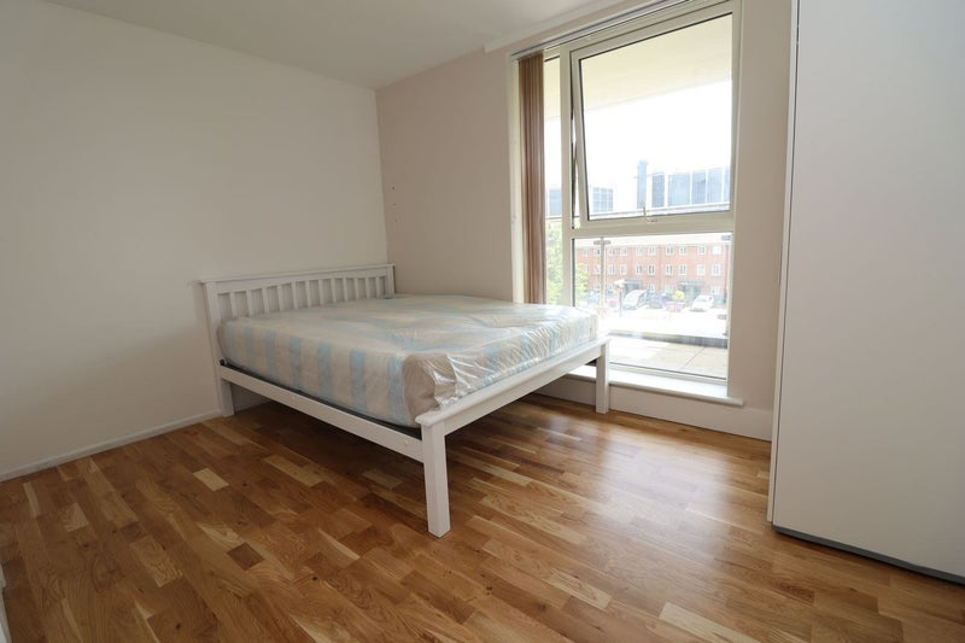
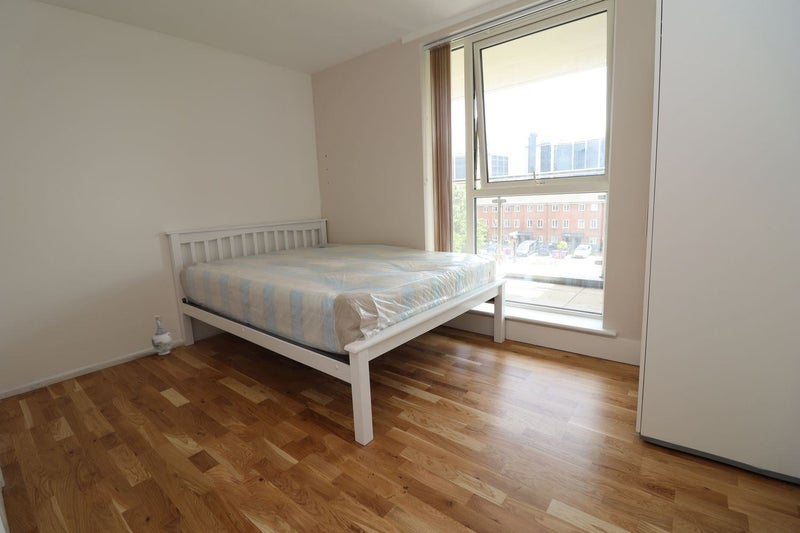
+ vase (161, 334)
